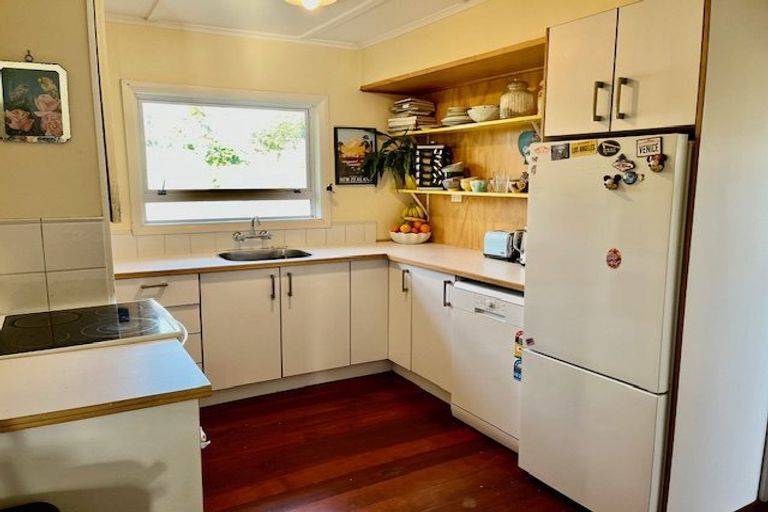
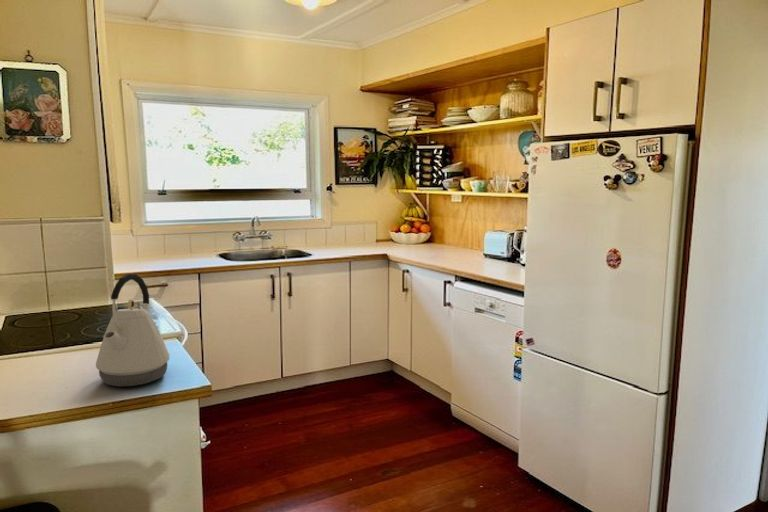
+ kettle (130, 327)
